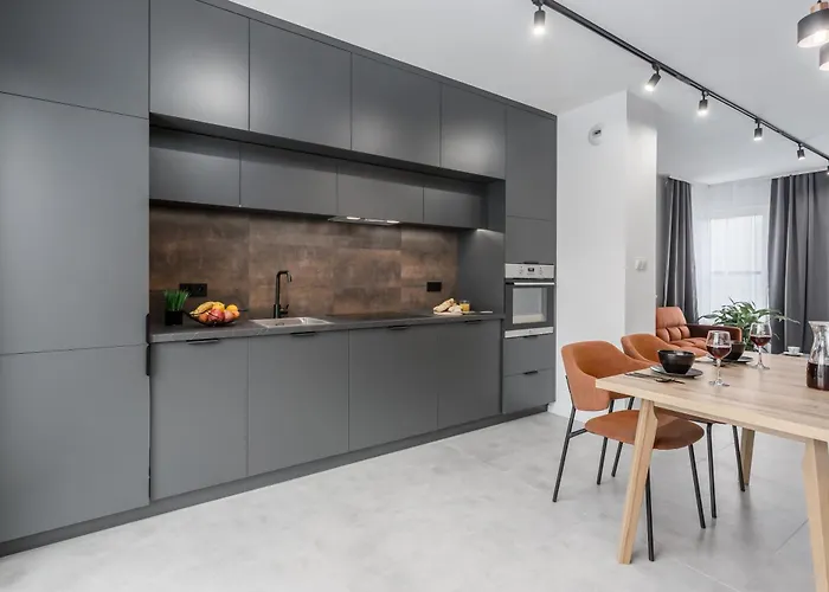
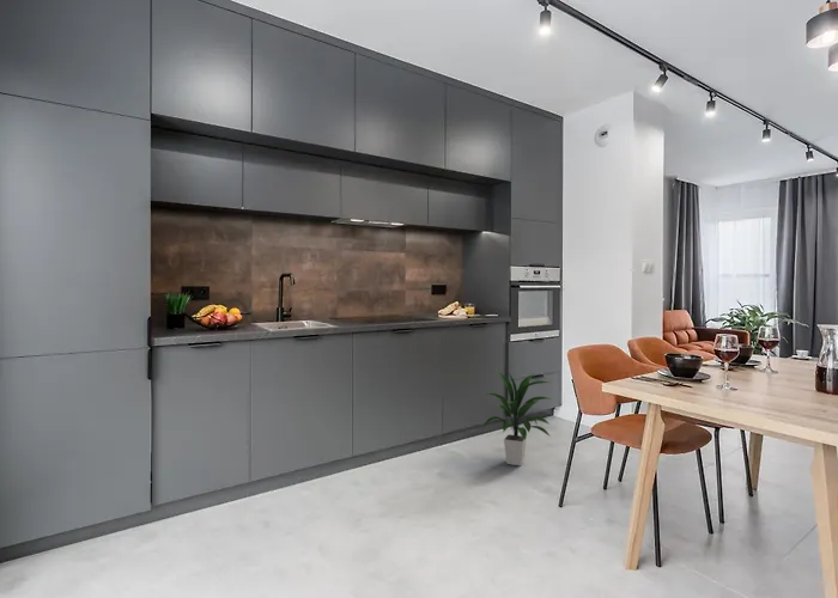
+ indoor plant (518, 415)
